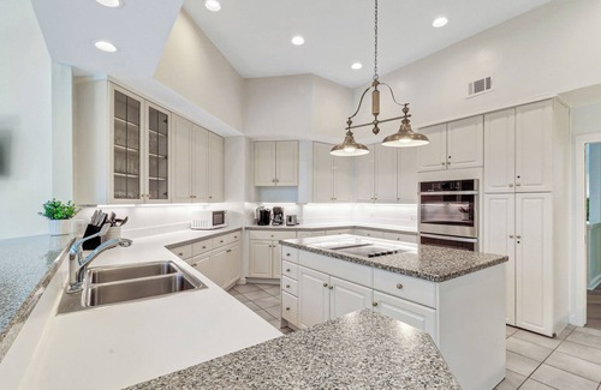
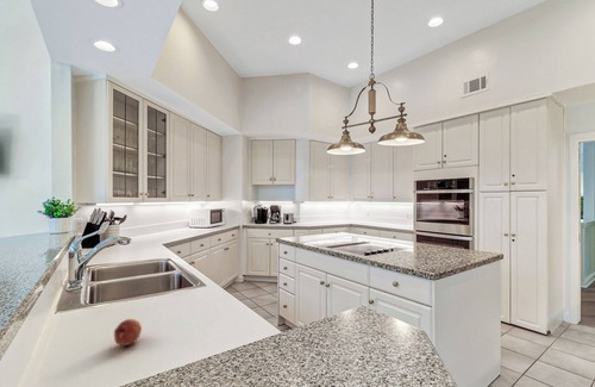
+ fruit (127, 331)
